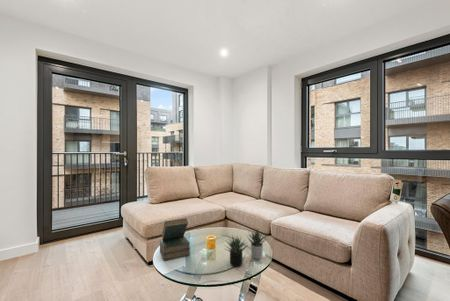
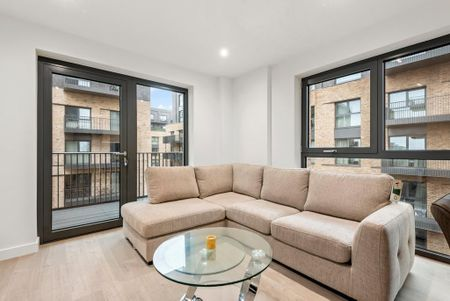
- book (174, 235)
- succulent plant (247, 245)
